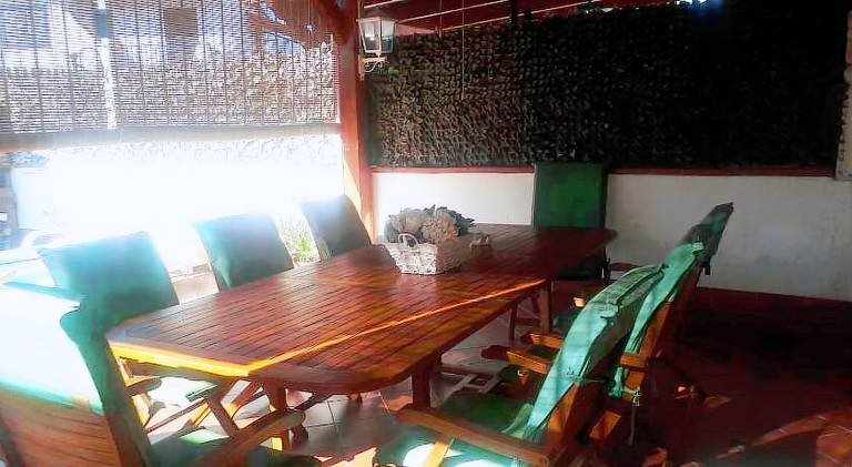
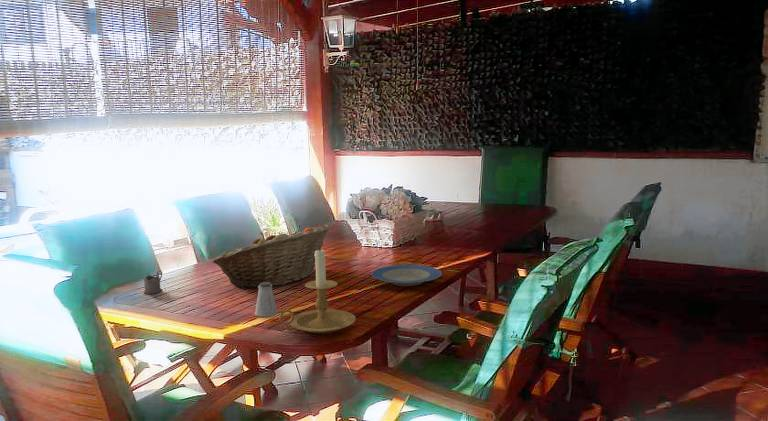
+ saltshaker (265, 298)
+ candle holder (321, 287)
+ tea glass holder (153, 279)
+ plate (406, 277)
+ fruit basket (275, 252)
